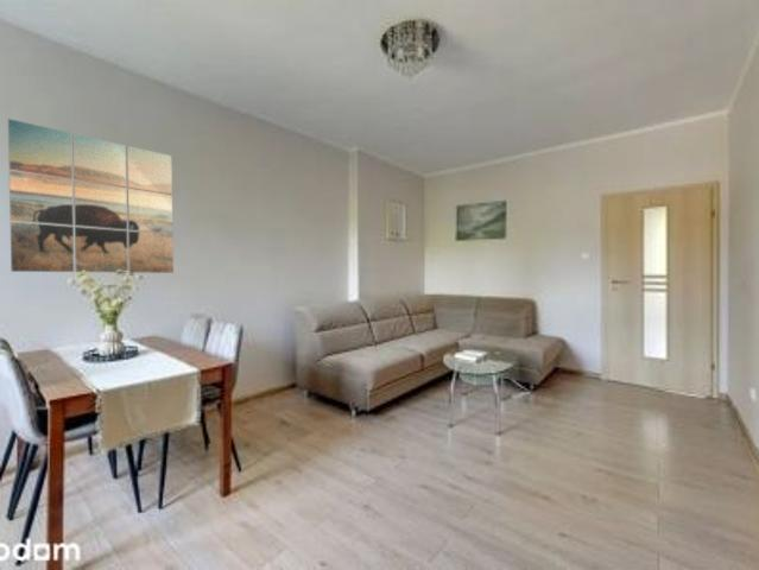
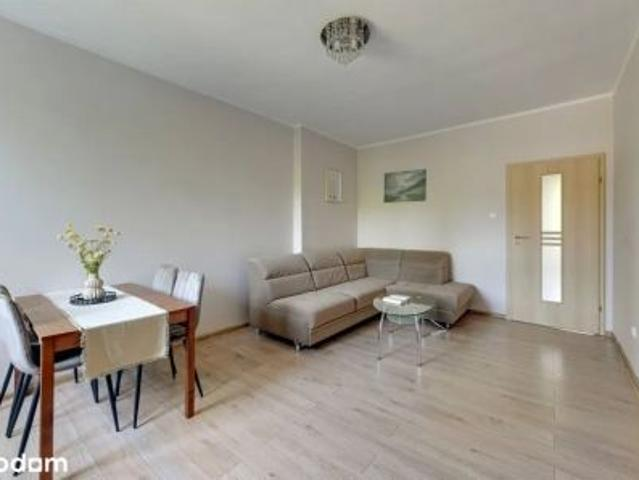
- wall art (101, 205)
